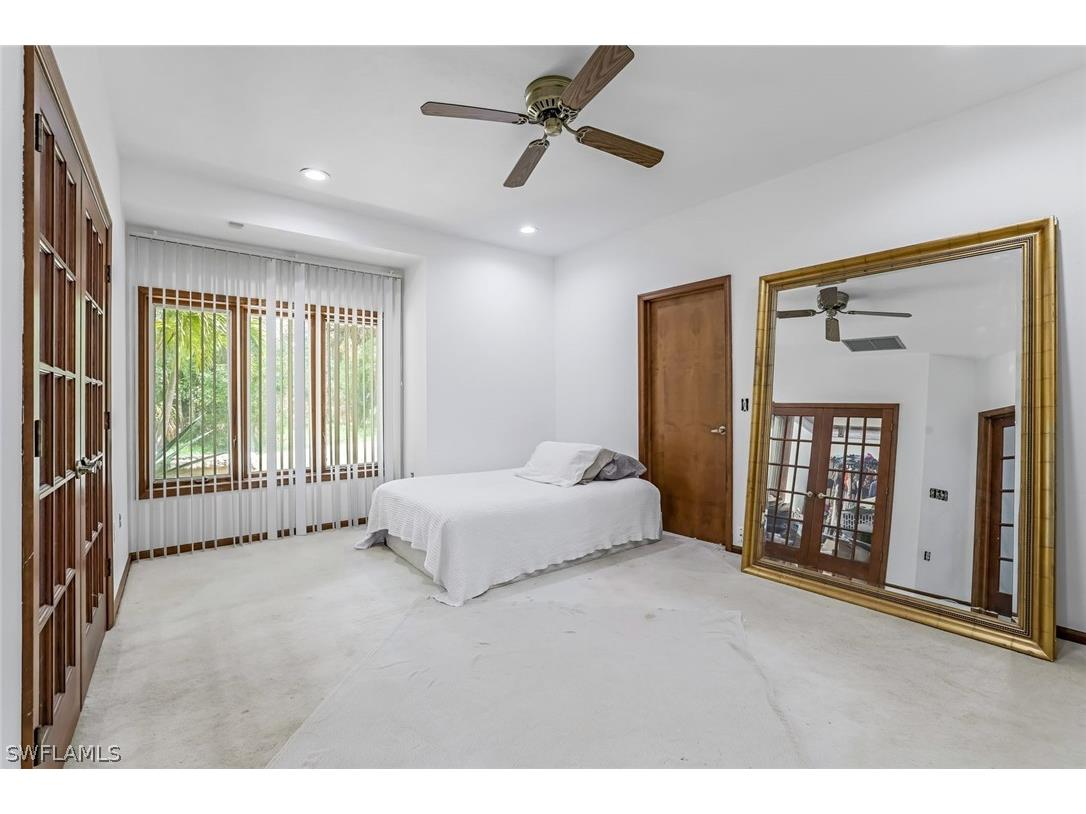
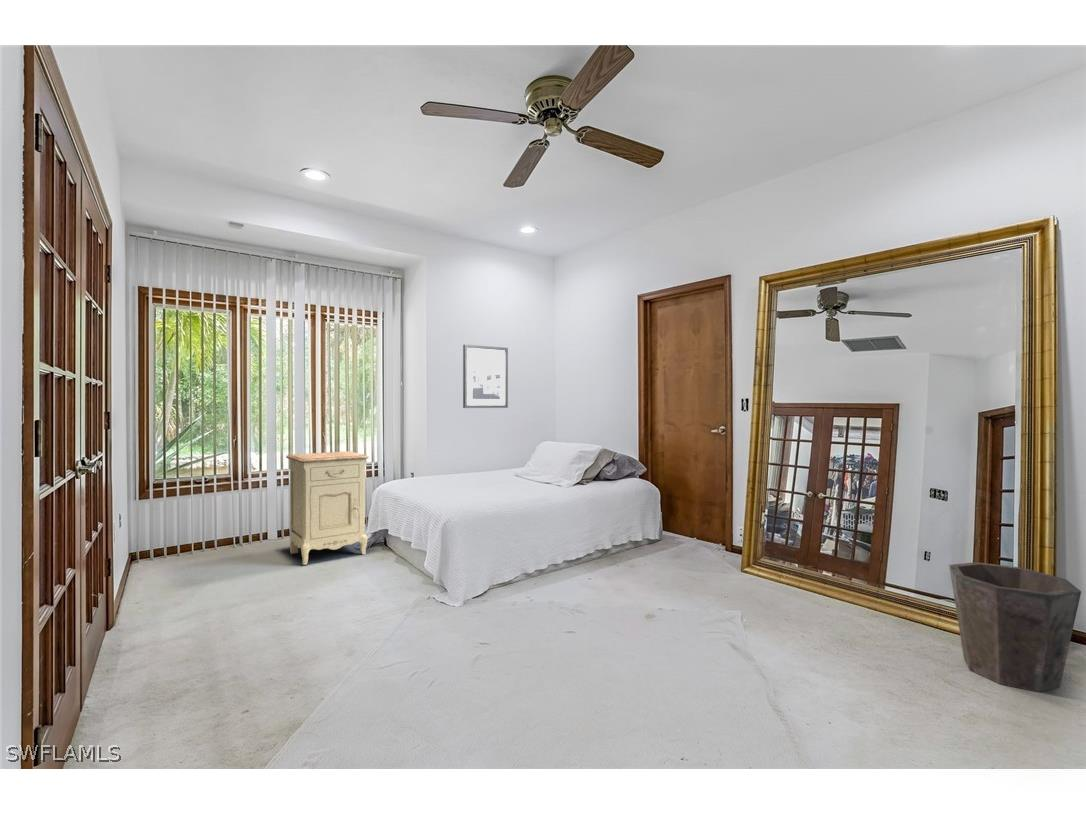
+ waste bin (1009, 624)
+ wall art (486, 377)
+ nightstand (329, 505)
